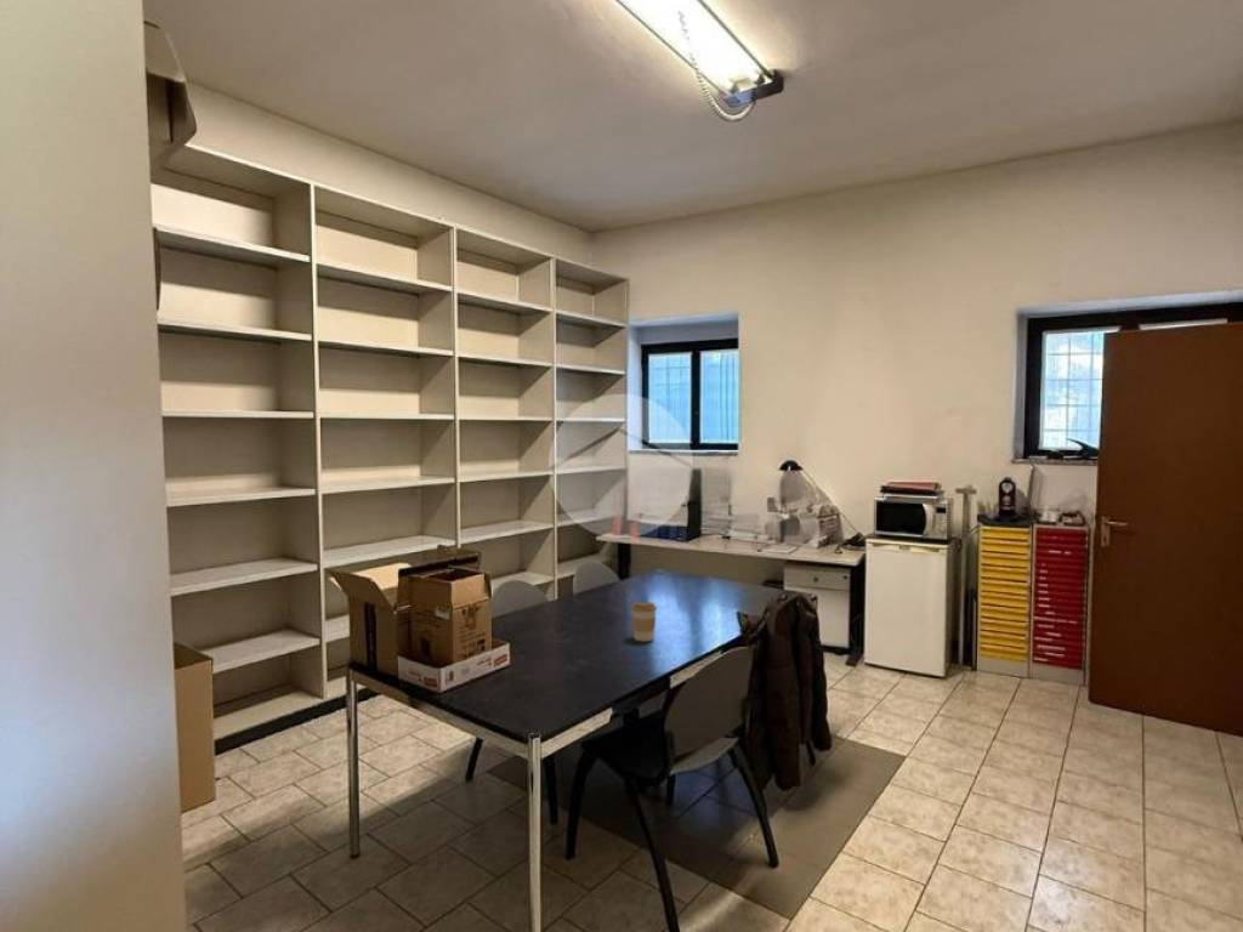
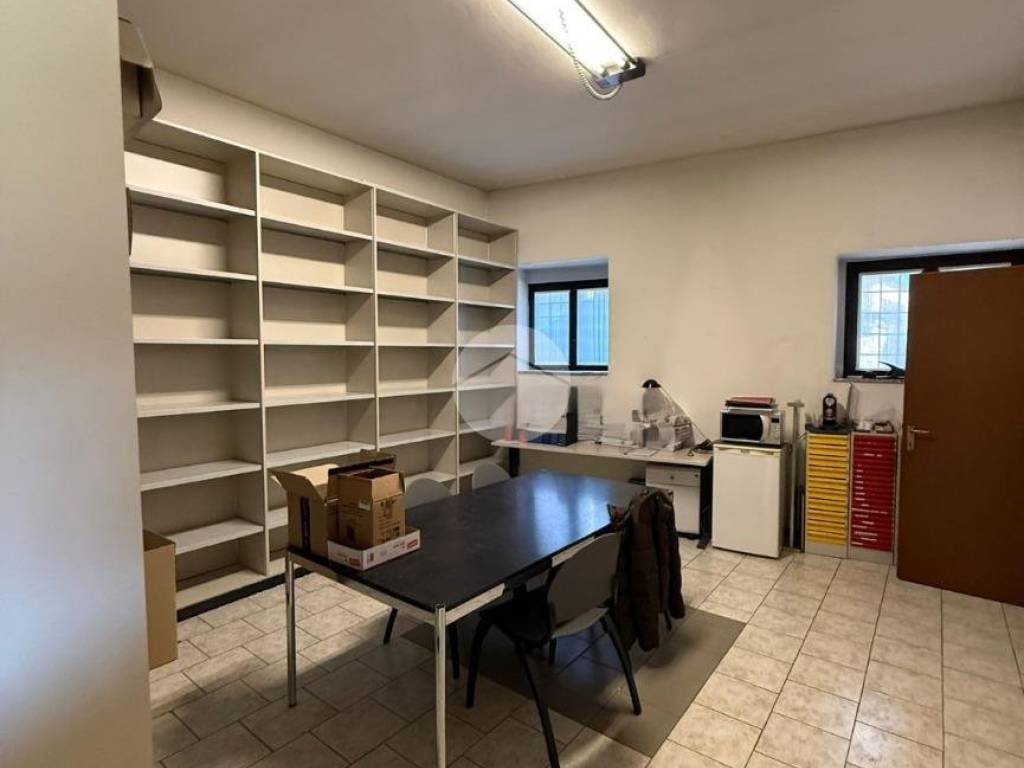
- coffee cup (643, 620)
